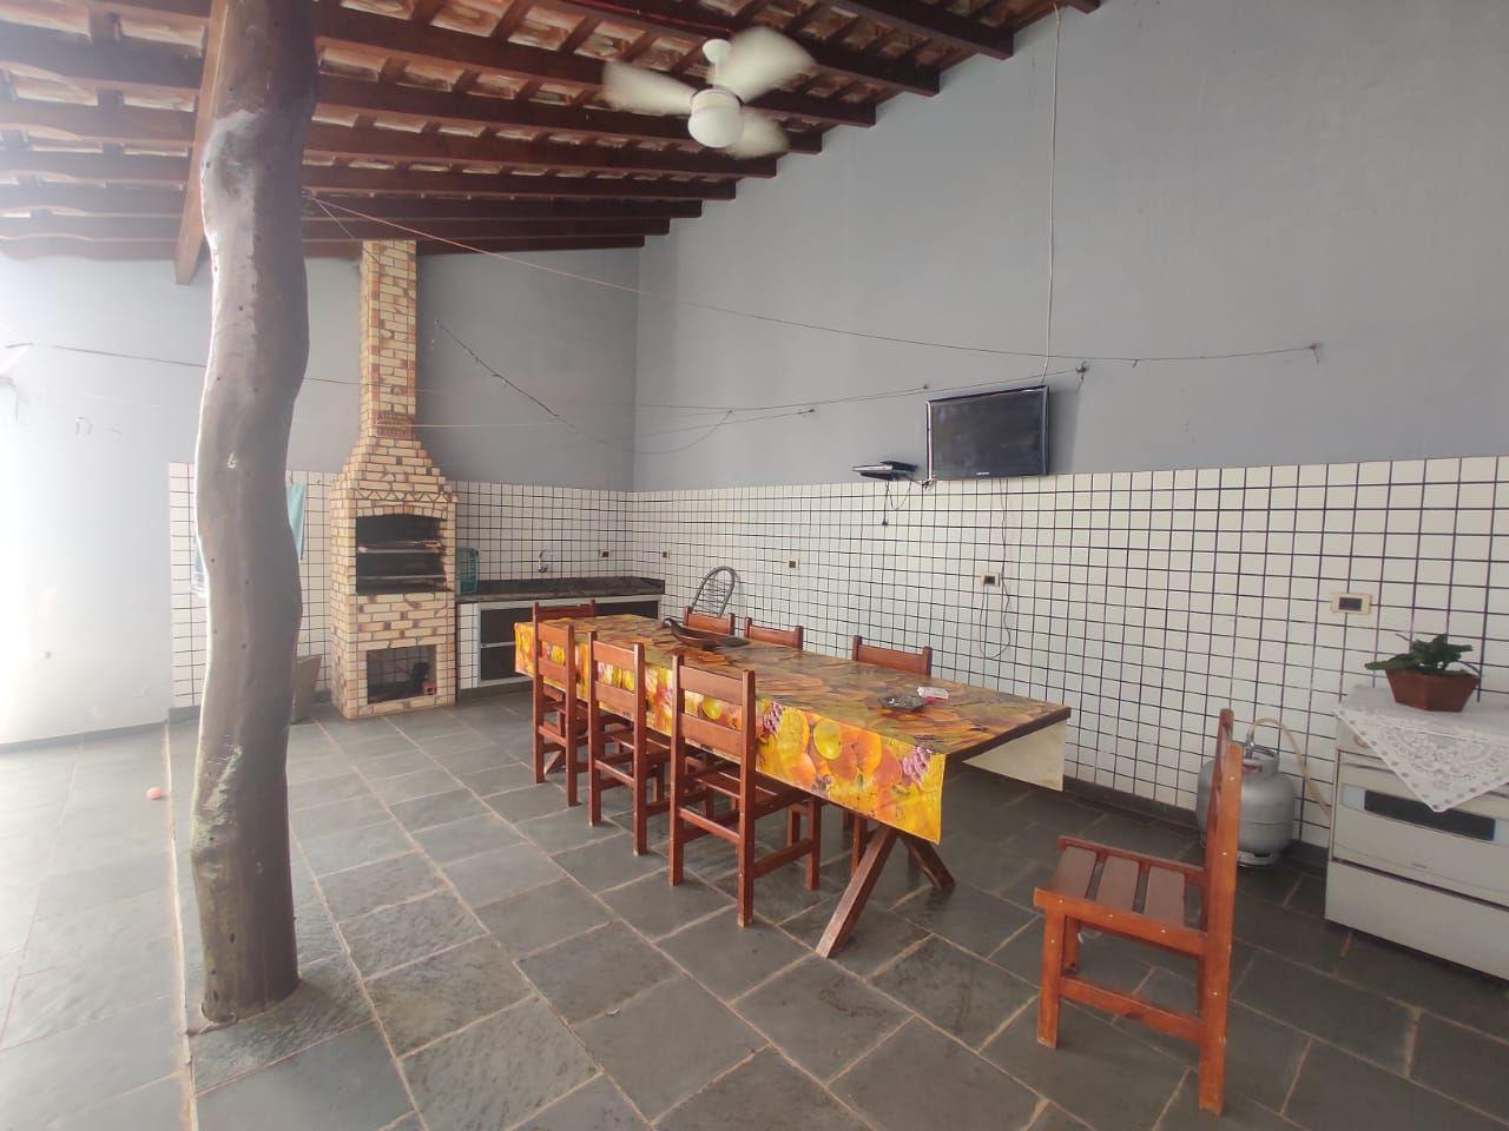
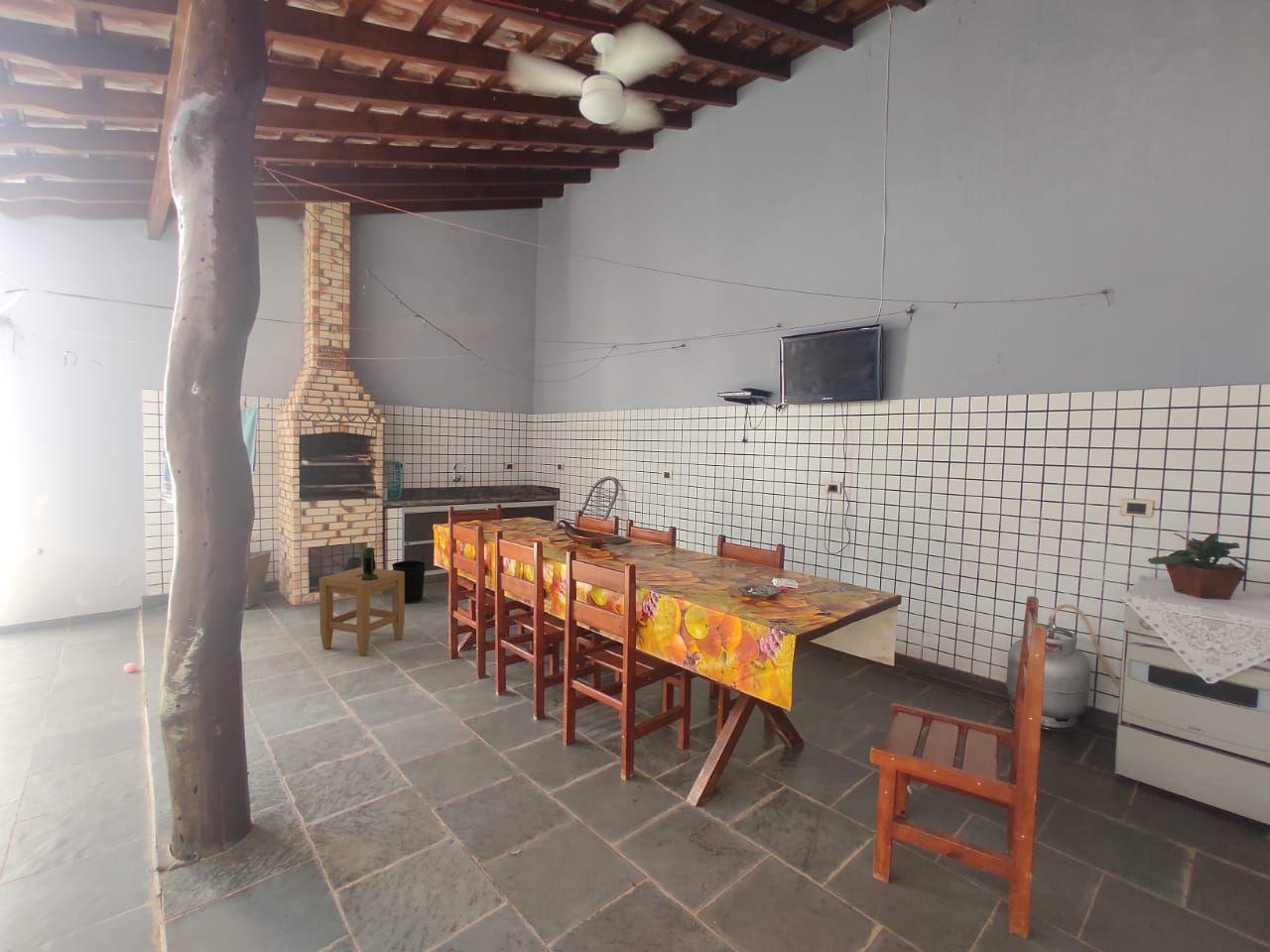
+ stool (363, 609)
+ lantern (369, 554)
+ wastebasket (409, 582)
